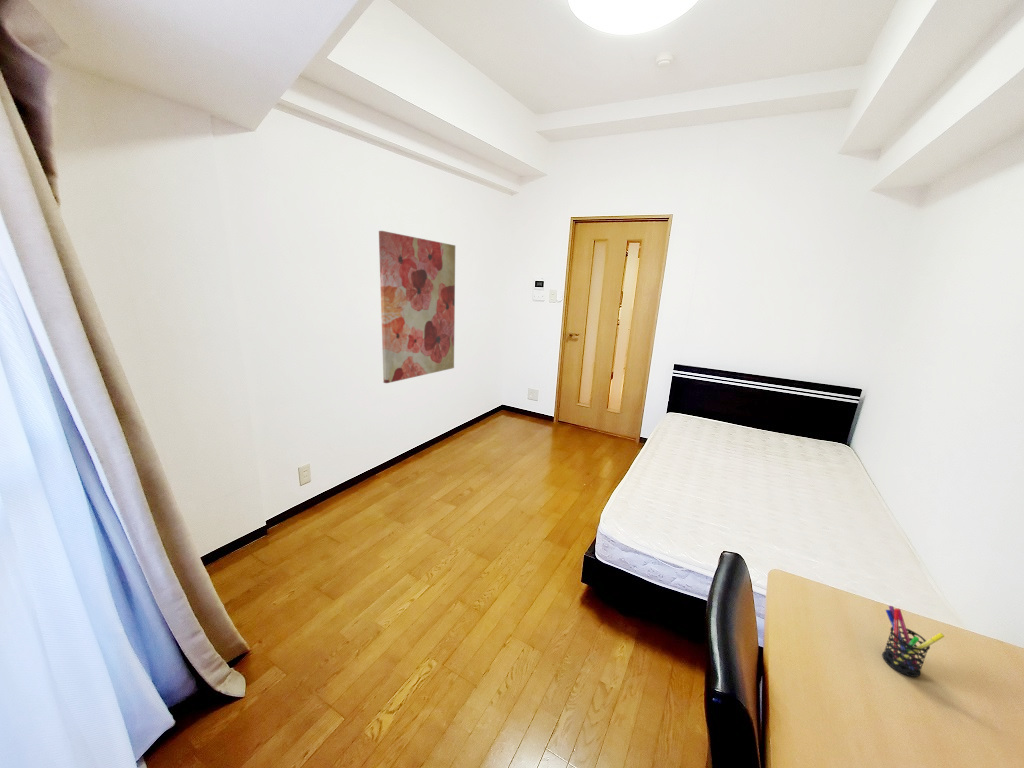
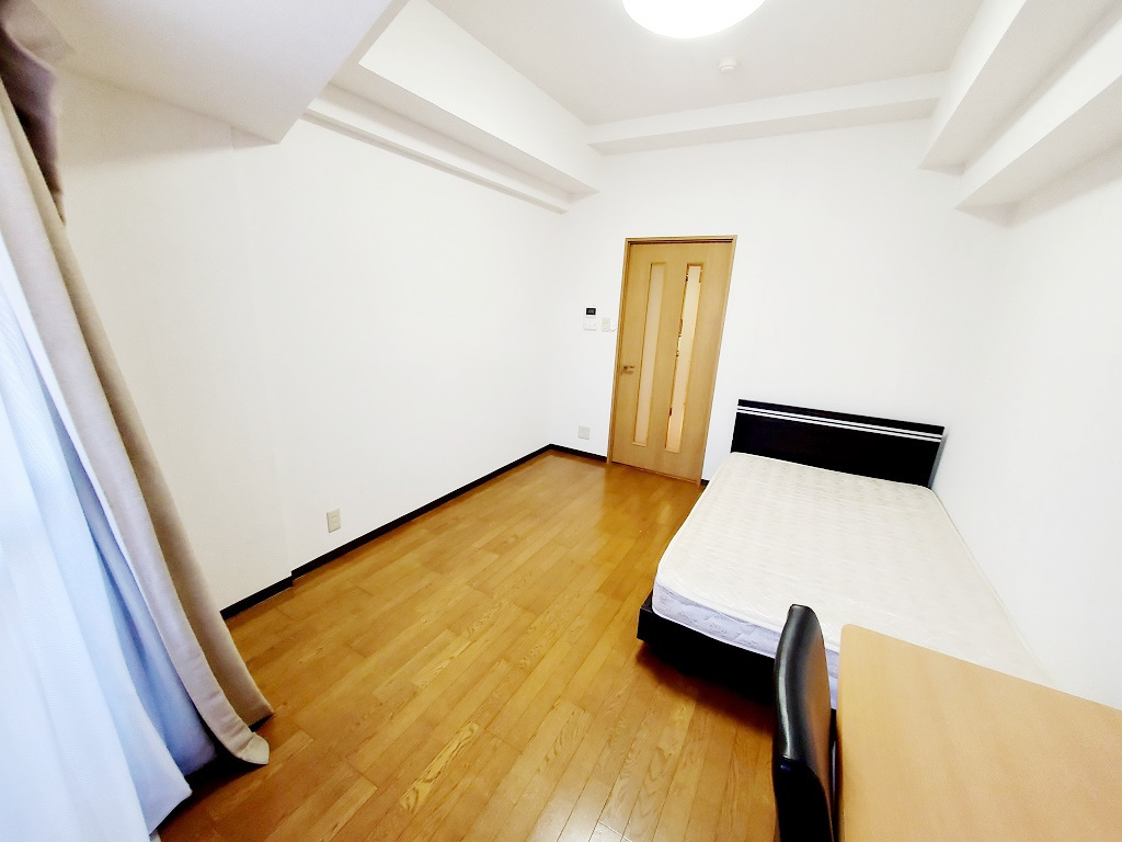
- pen holder (906, 642)
- wall art (421, 309)
